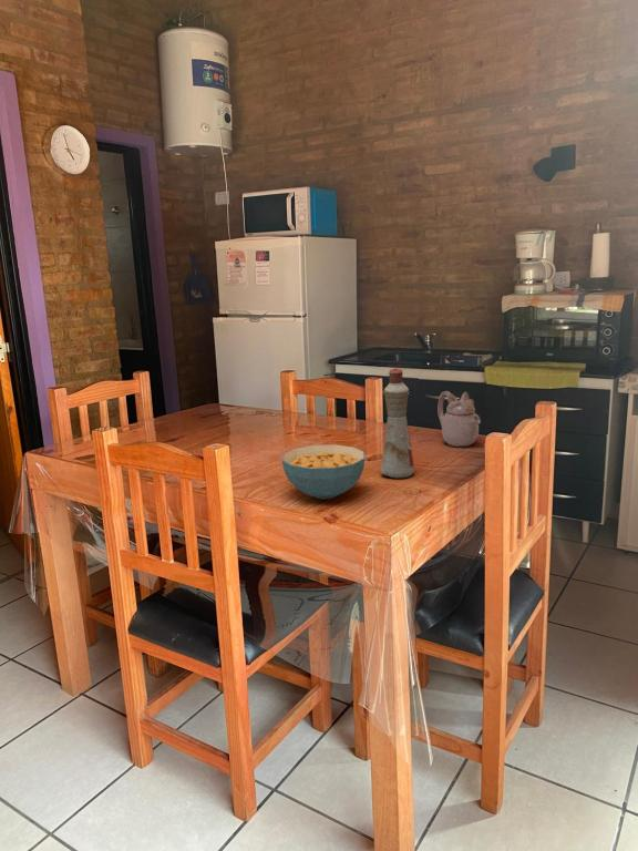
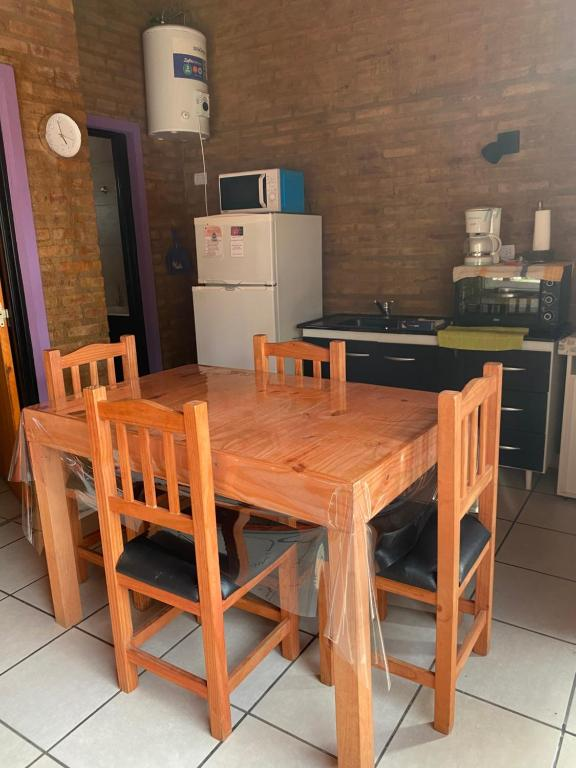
- cereal bowl (323, 475)
- teapot (457, 418)
- bottle (397, 421)
